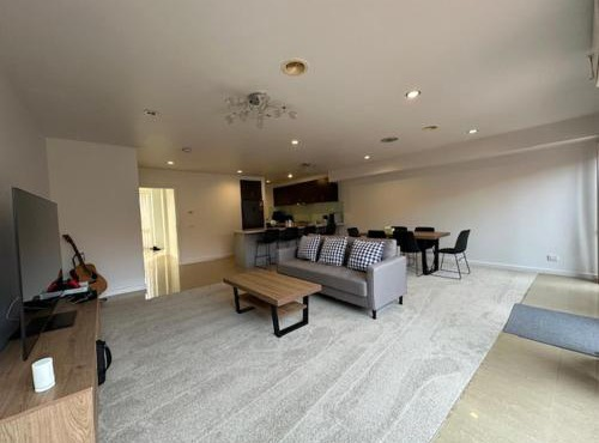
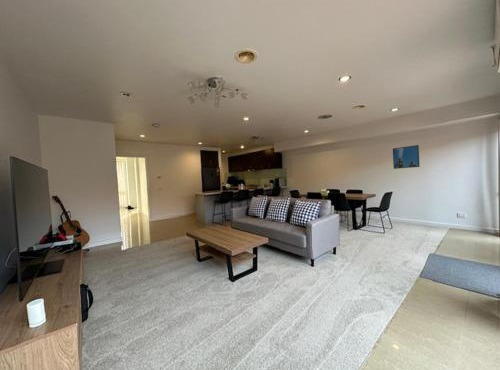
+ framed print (405, 157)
